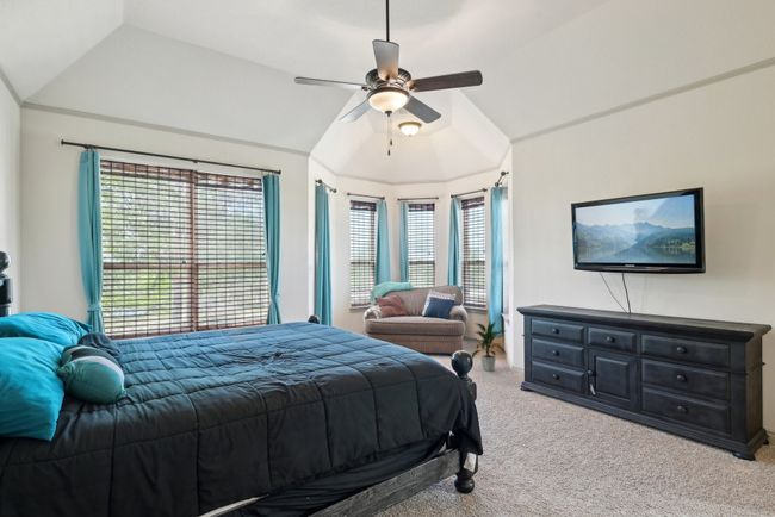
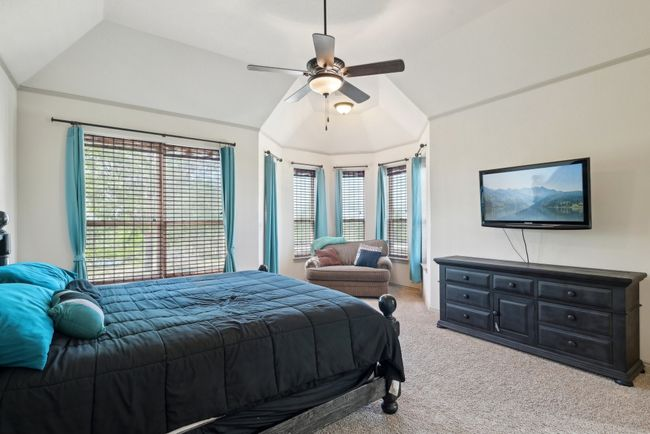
- indoor plant (485, 344)
